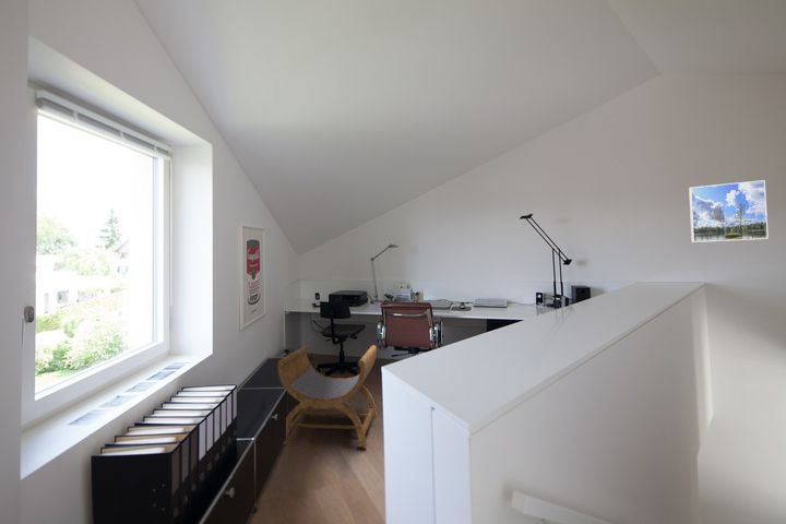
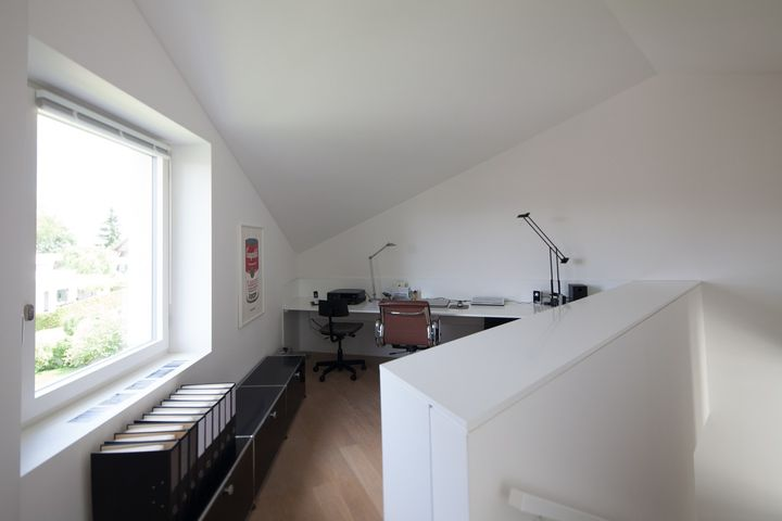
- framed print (727, 212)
- stool (331, 390)
